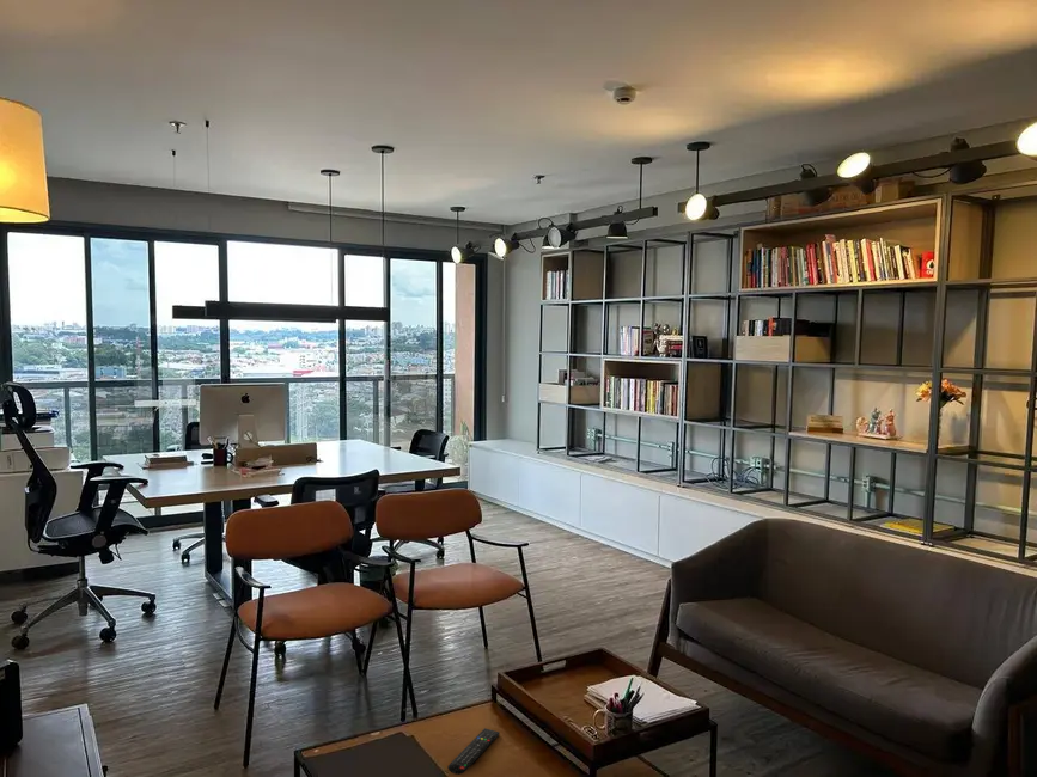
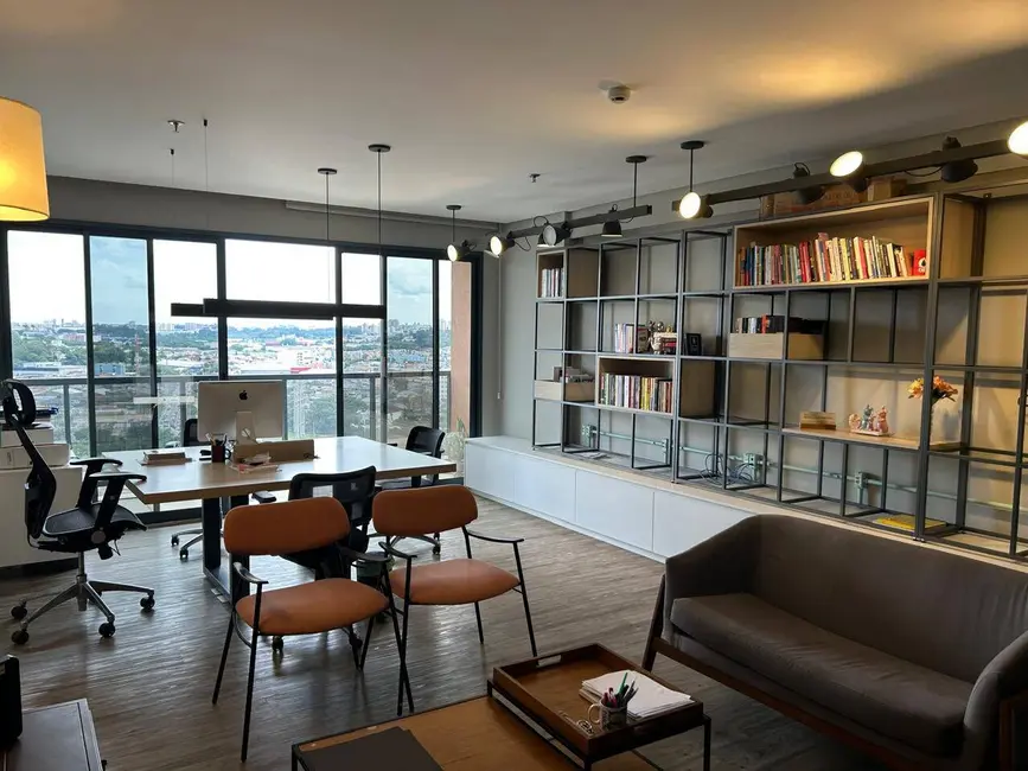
- remote control (474, 751)
